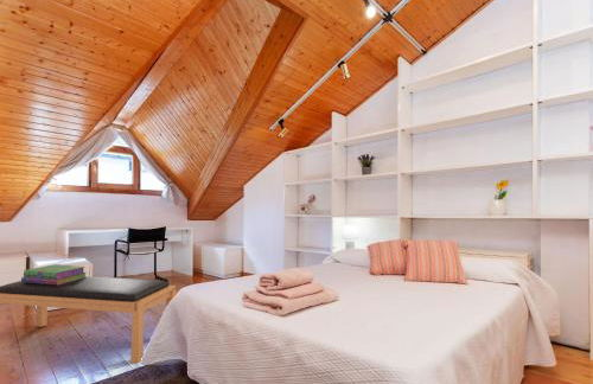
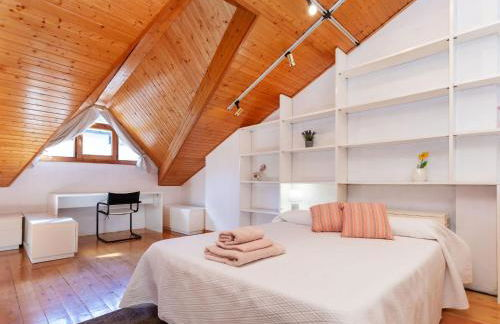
- stack of books (55, 274)
- bench (84, 308)
